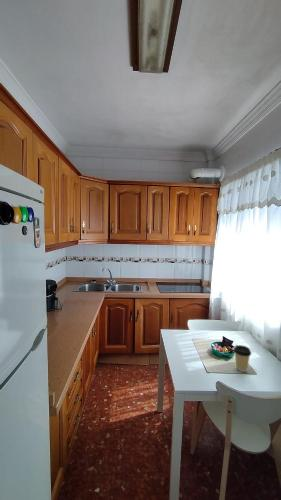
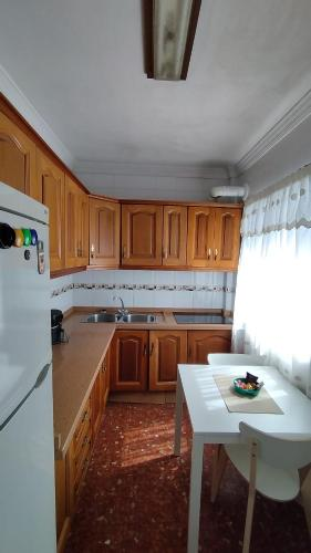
- coffee cup (242, 358)
